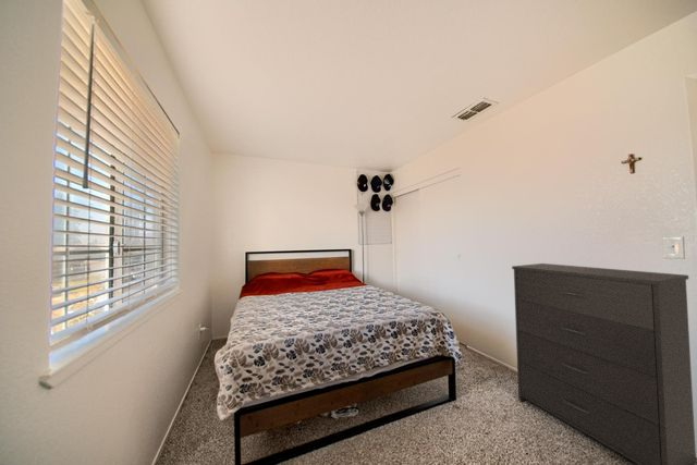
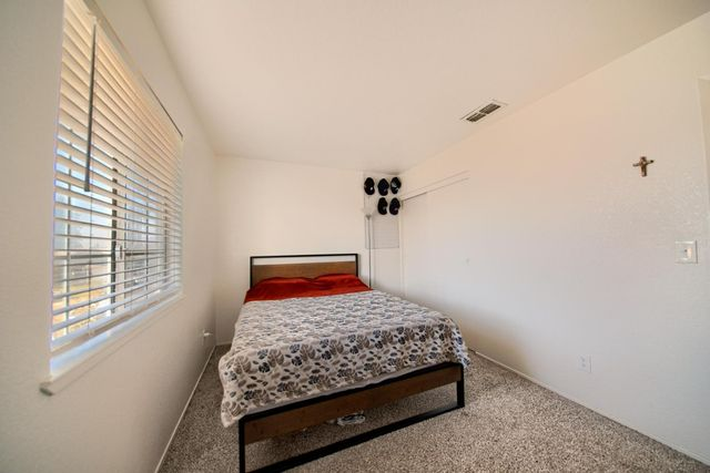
- dresser (588, 347)
